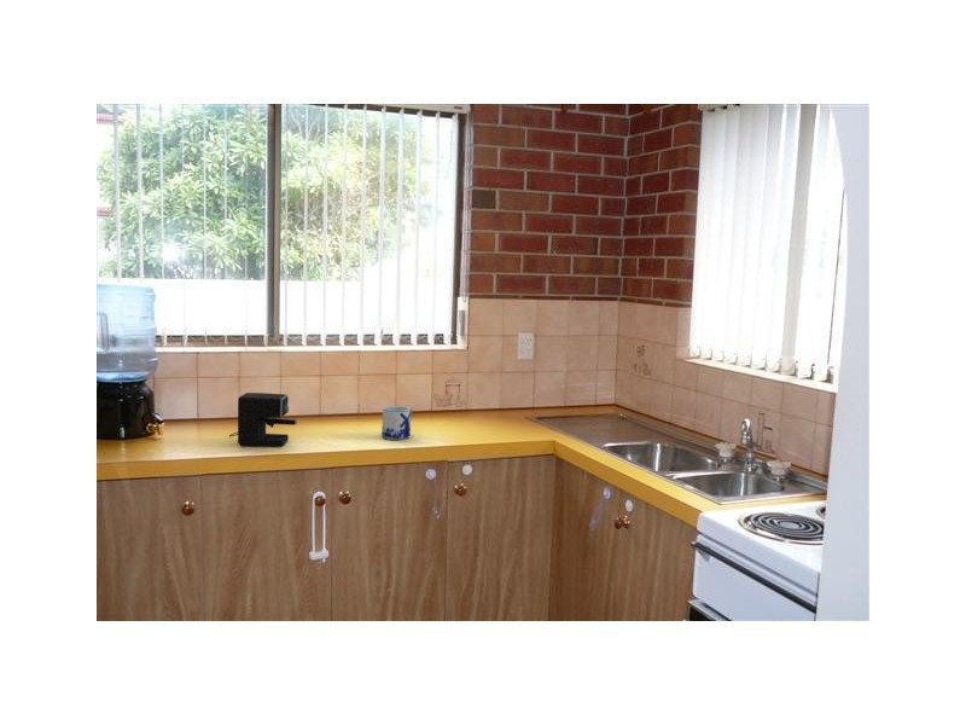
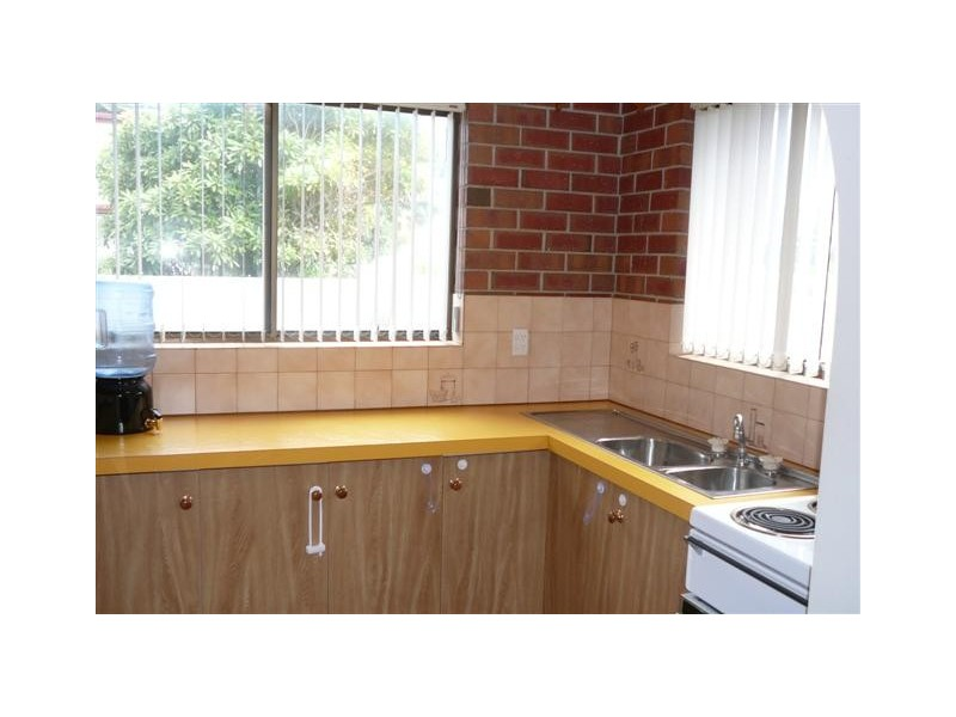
- coffee maker (266, 414)
- mug (397, 422)
